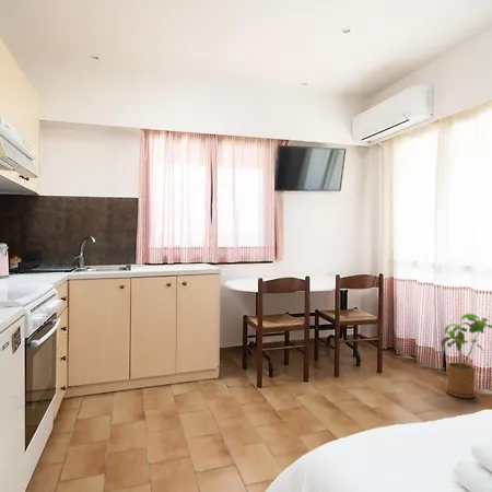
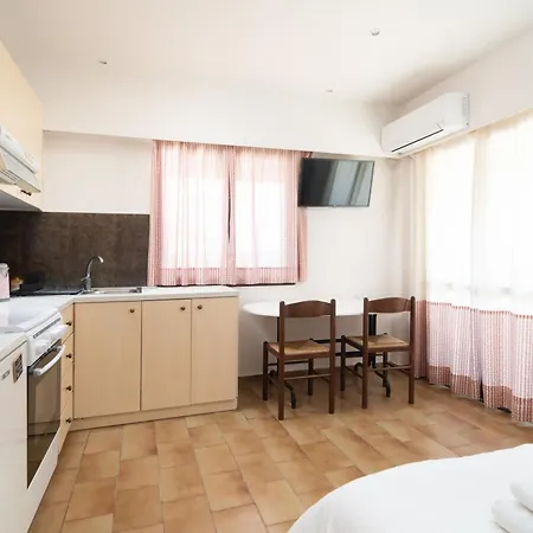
- house plant (460, 353)
